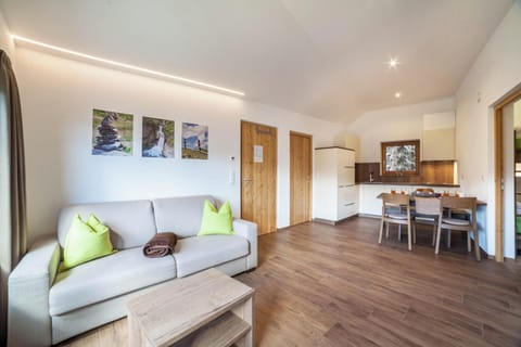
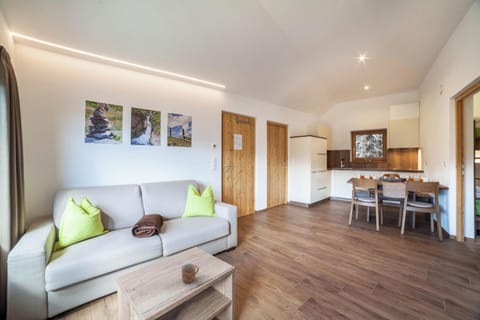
+ mug (190, 272)
